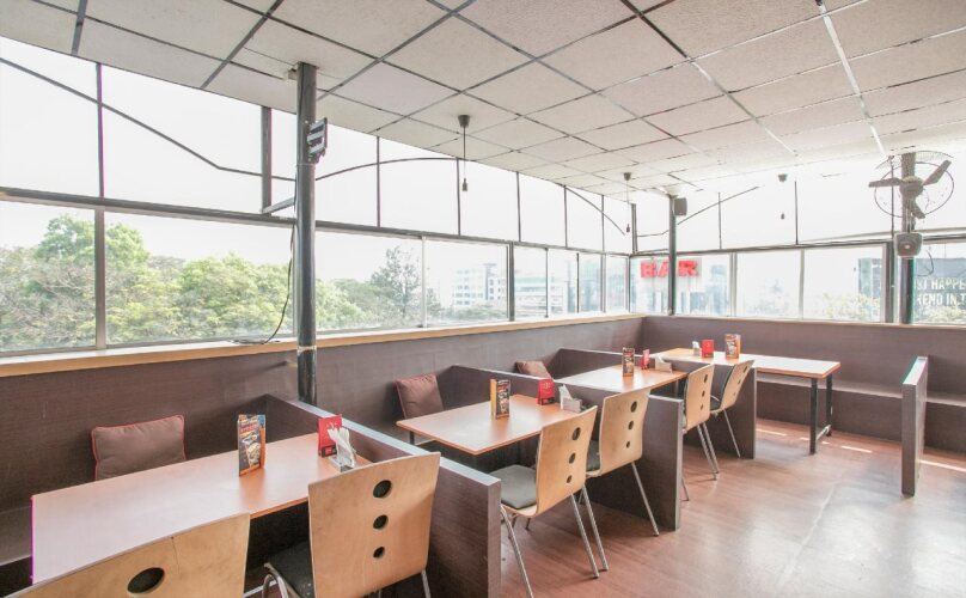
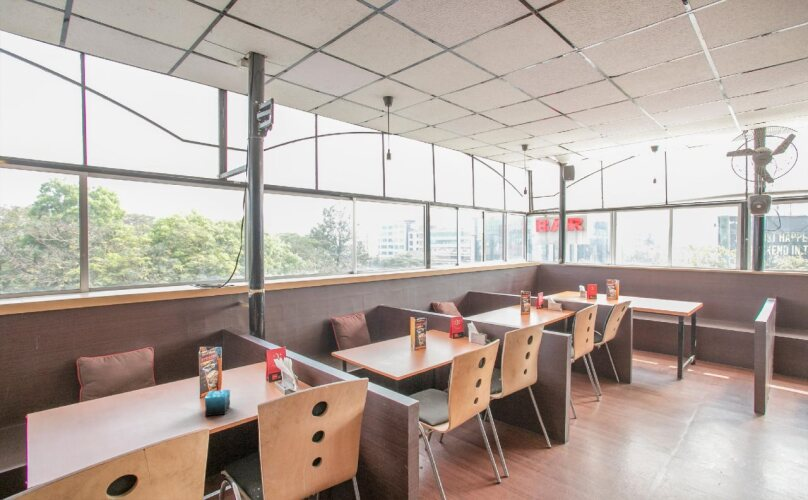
+ candle (217, 398)
